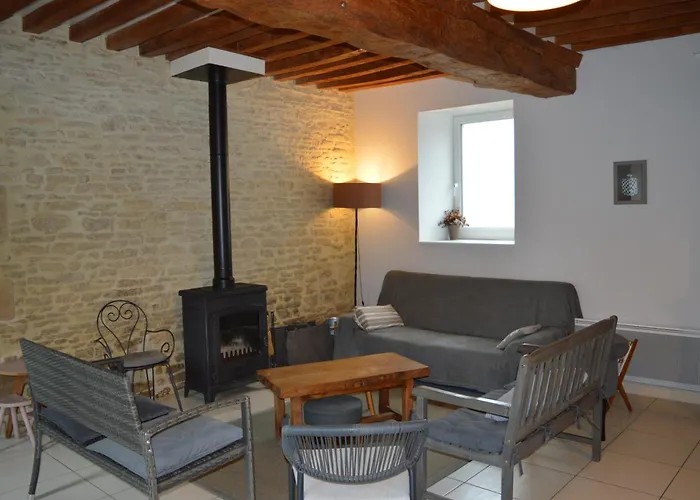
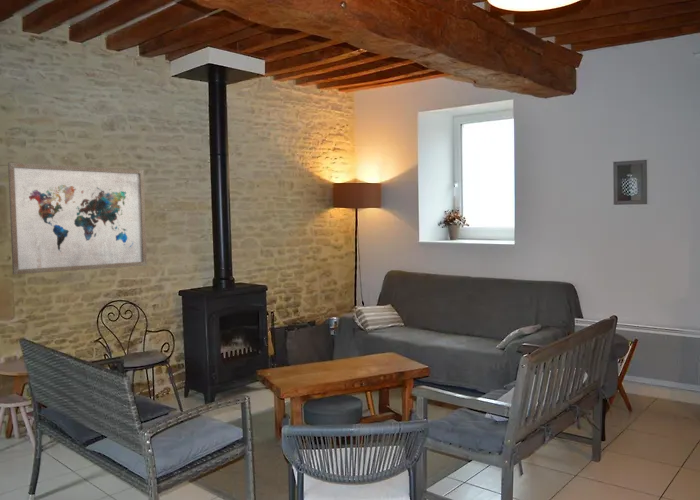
+ wall art (83, 218)
